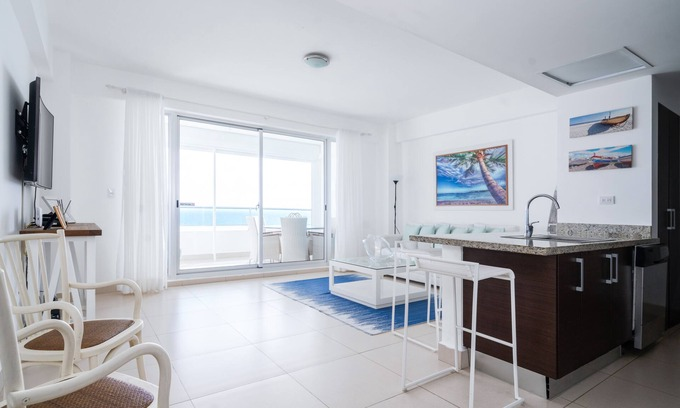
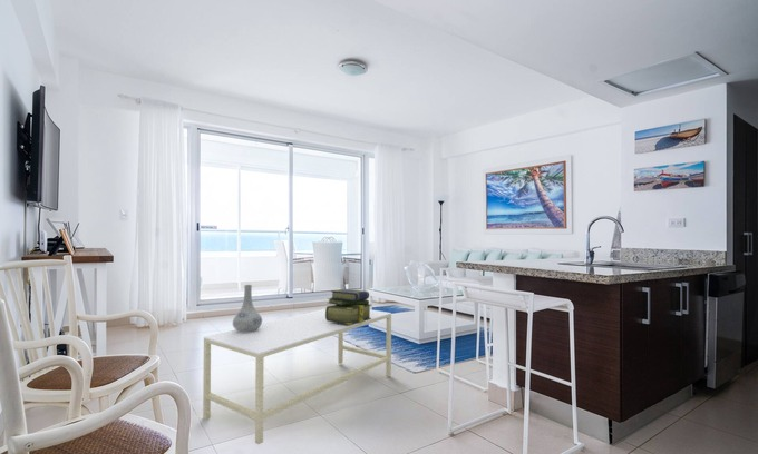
+ stack of books (349, 304)
+ vase (247, 307)
+ coffee table (307, 343)
